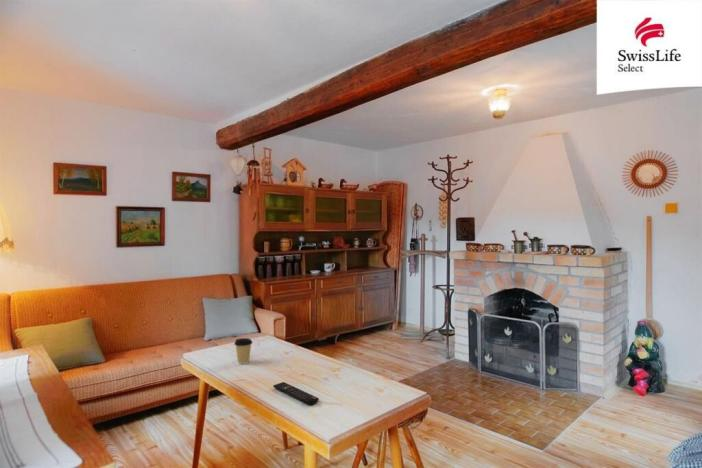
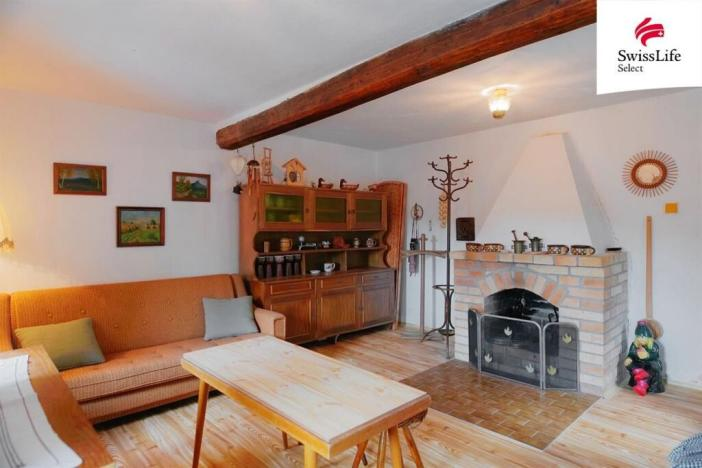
- coffee cup (243, 350)
- remote control (295, 393)
